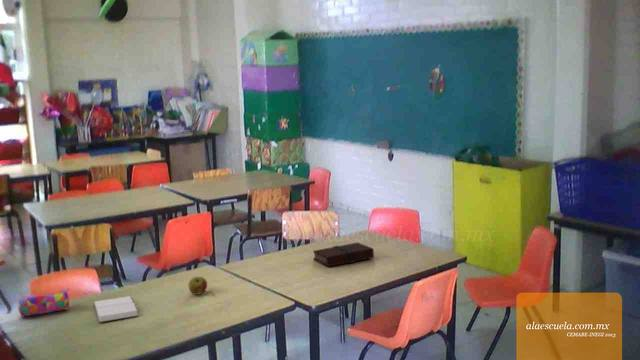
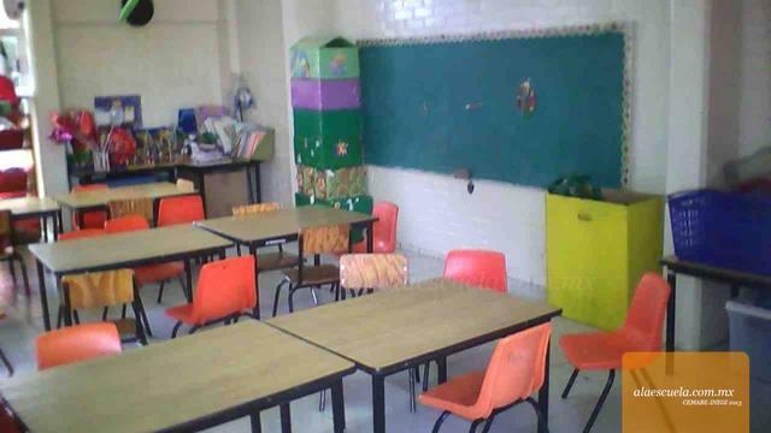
- book (115, 307)
- book (343, 254)
- apple (197, 285)
- pencil case (44, 302)
